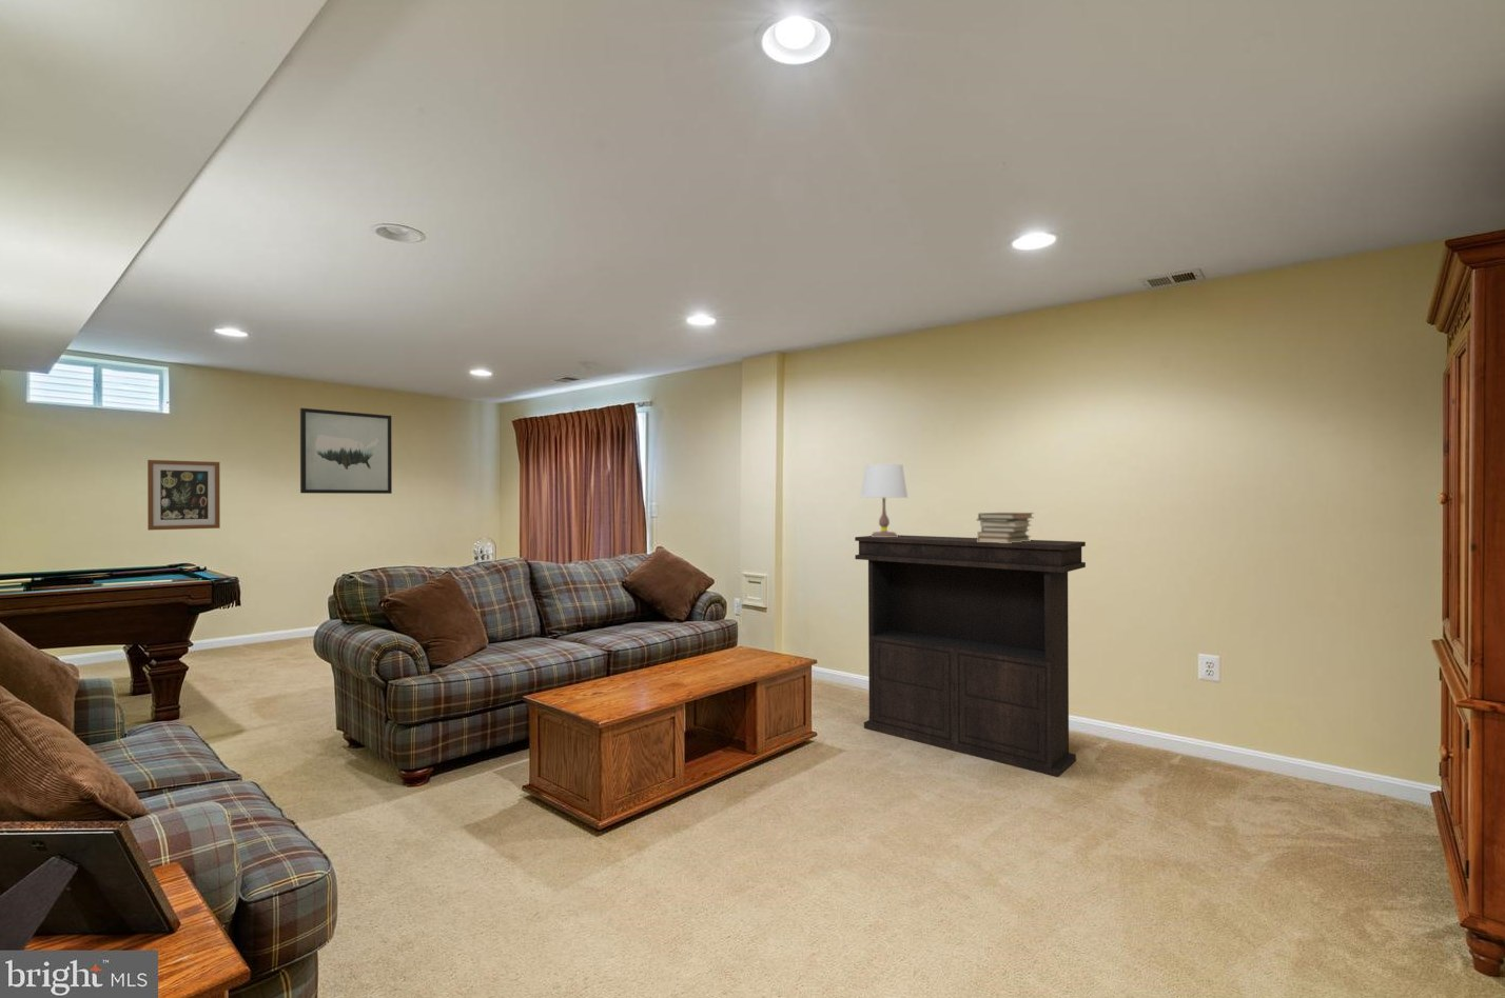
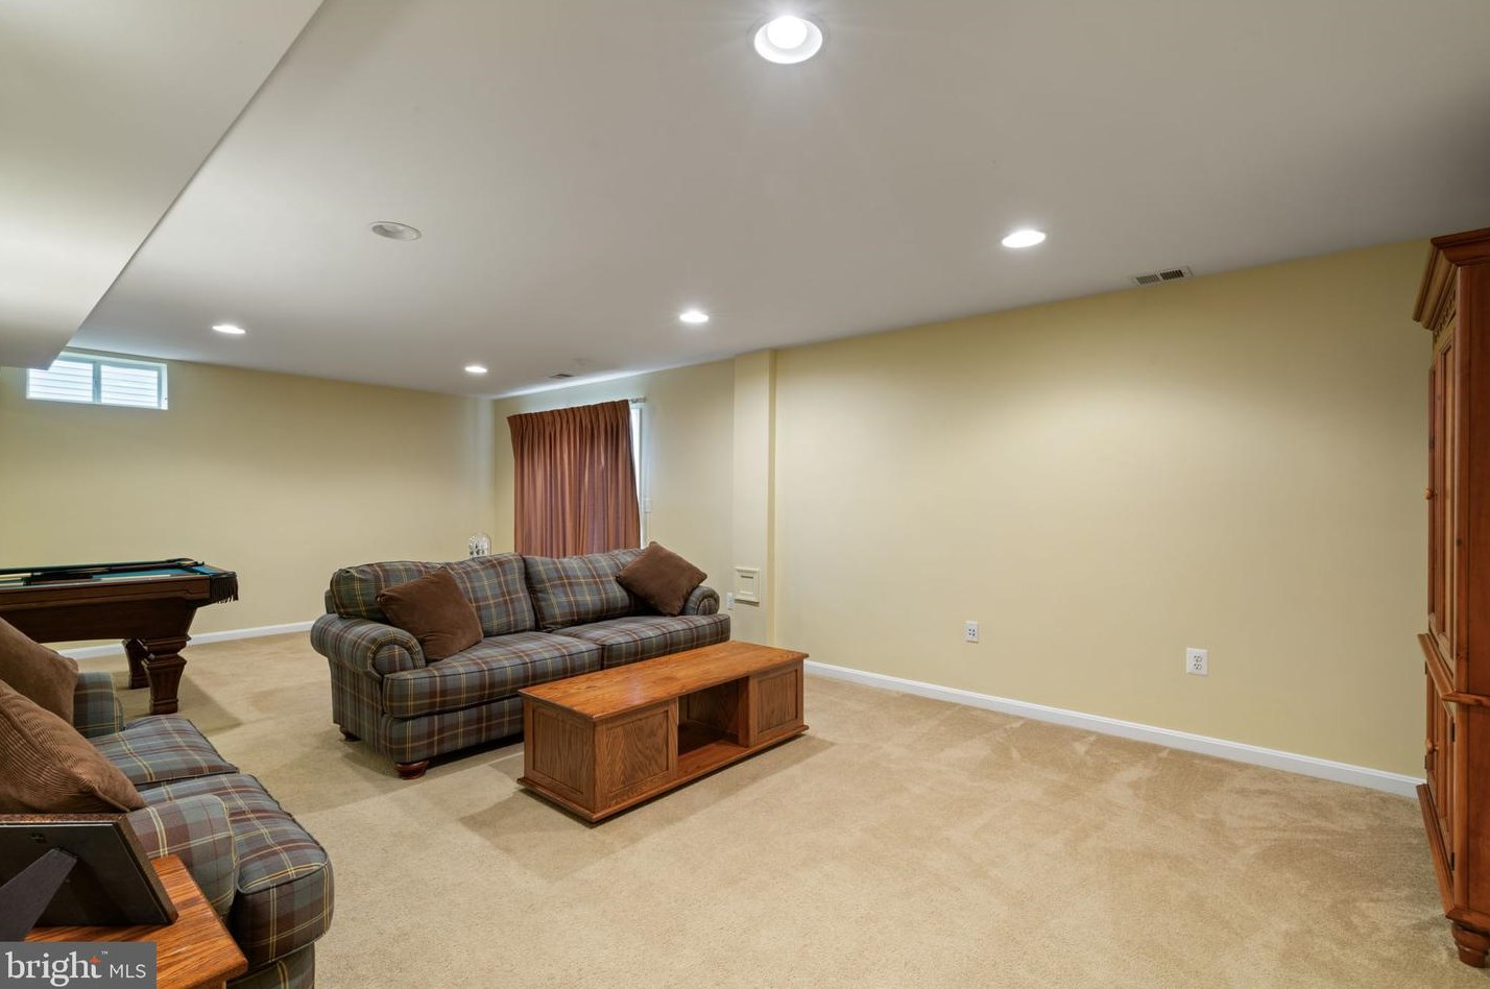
- book stack (1006, 527)
- wall art (348, 452)
- console table (962, 640)
- table lamp (883, 500)
- wall art (184, 495)
